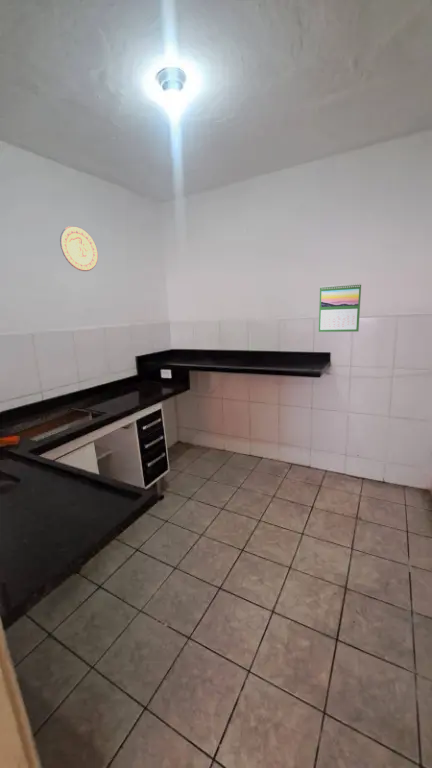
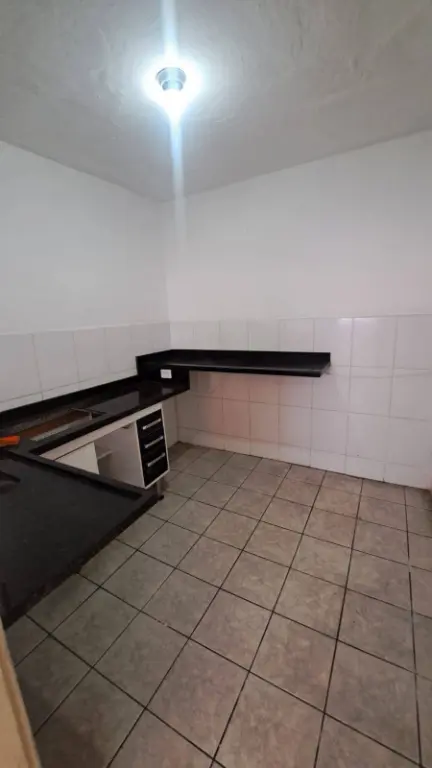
- decorative plate (79, 249)
- calendar (339, 308)
